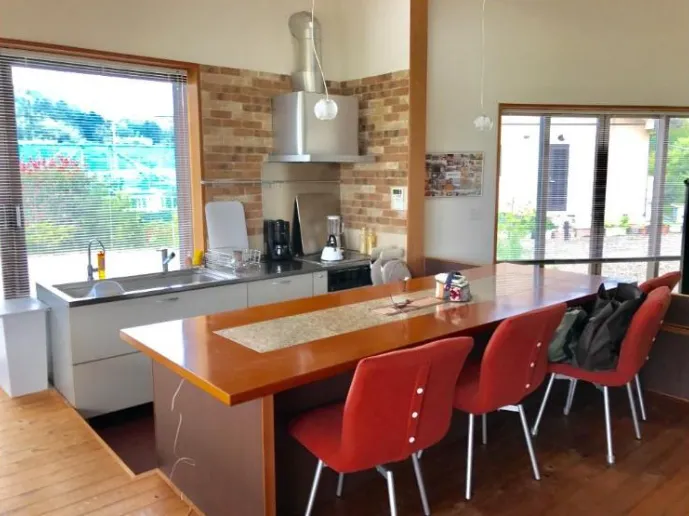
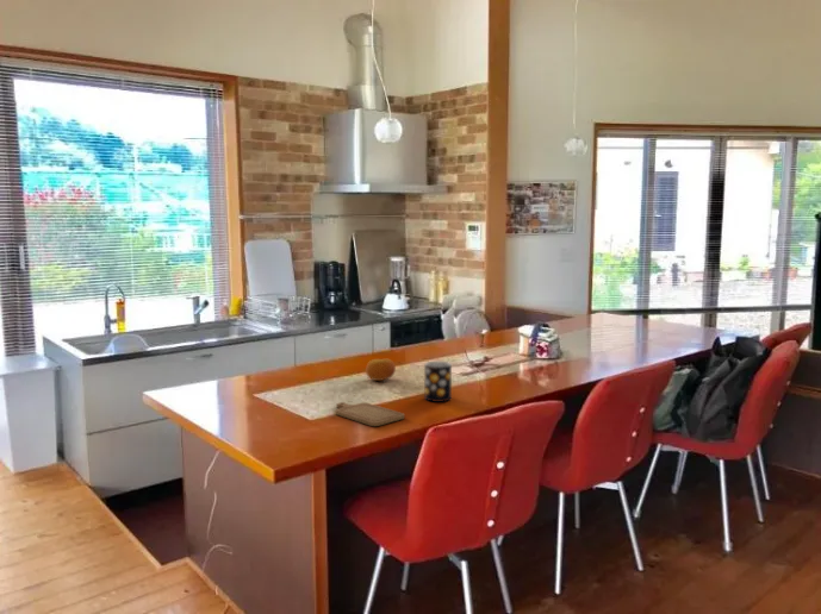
+ chopping board (363, 412)
+ fruit (380, 369)
+ mug (434, 380)
